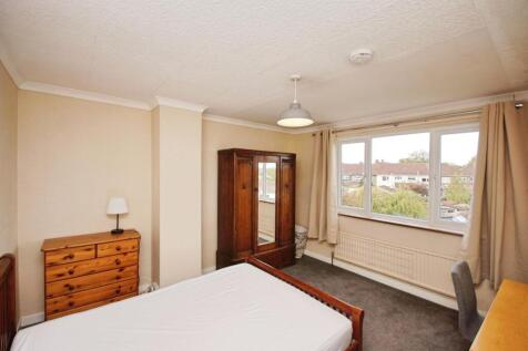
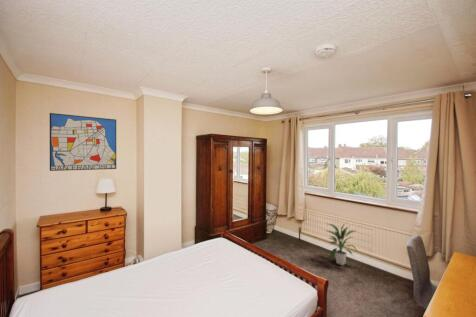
+ wall art (85, 143)
+ indoor plant (339, 242)
